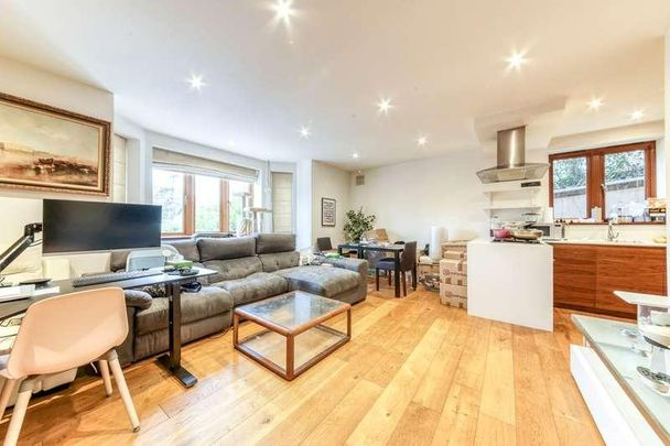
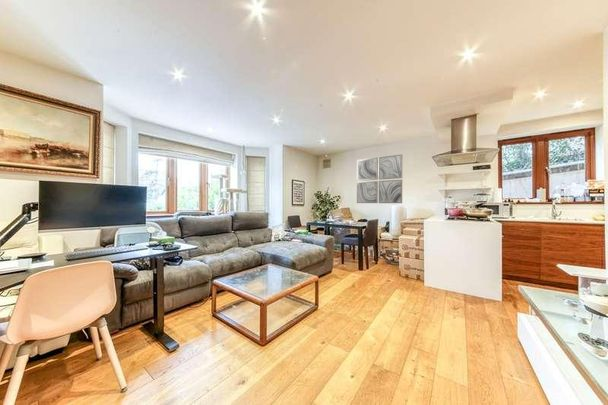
+ wall art (377, 179)
